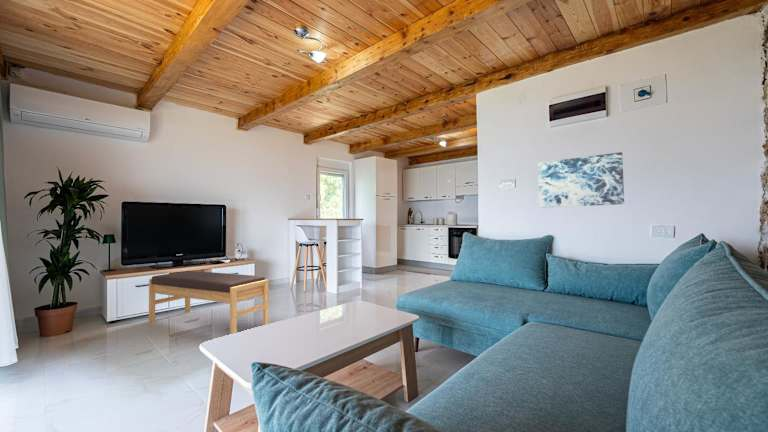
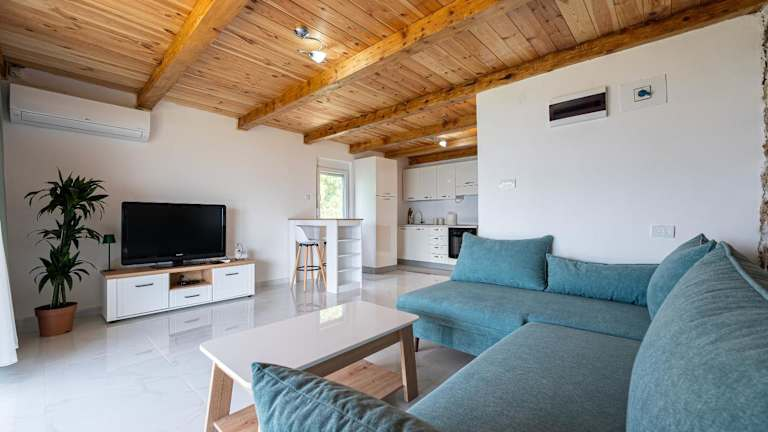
- bench (207, 299)
- wall art (578, 182)
